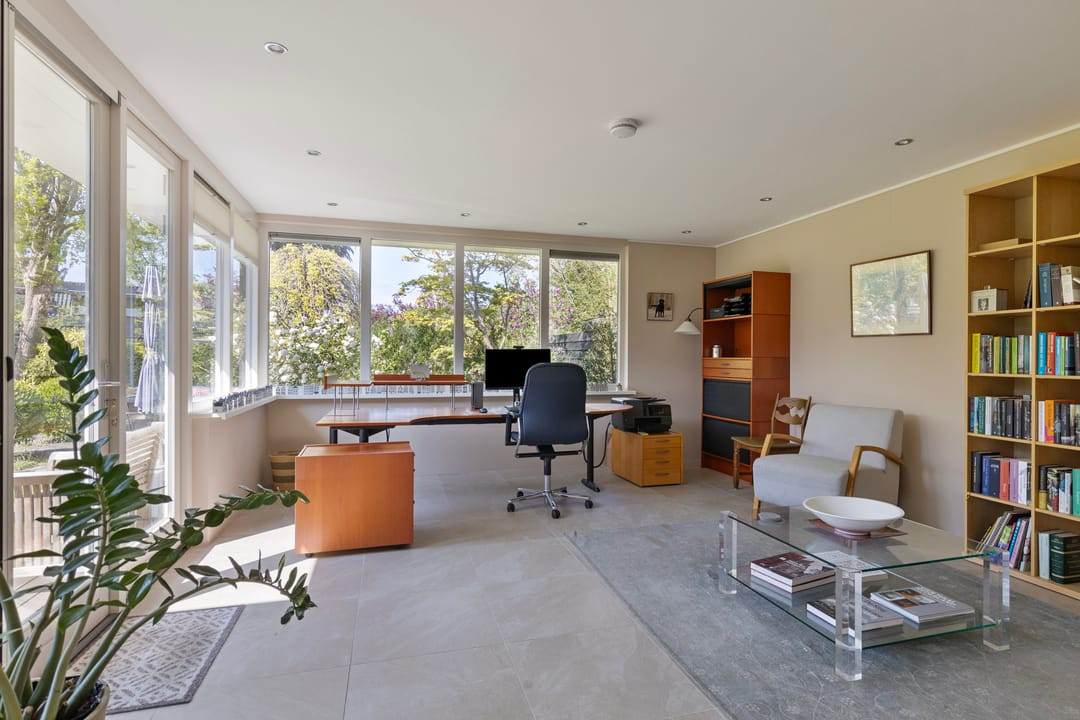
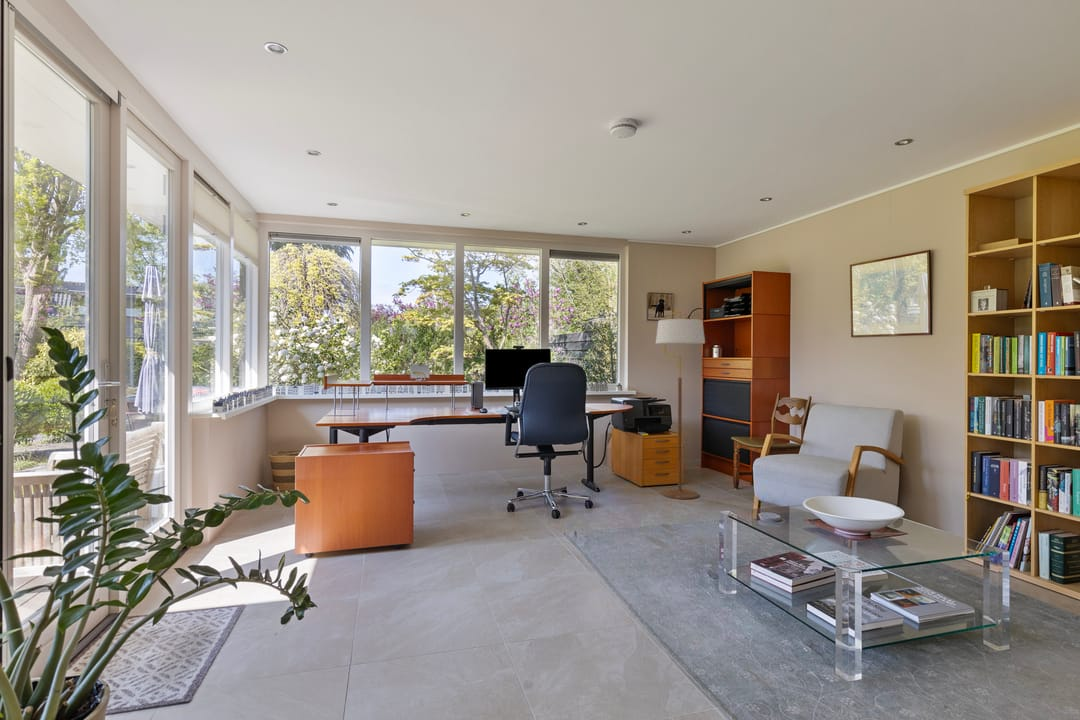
+ floor lamp (678, 402)
